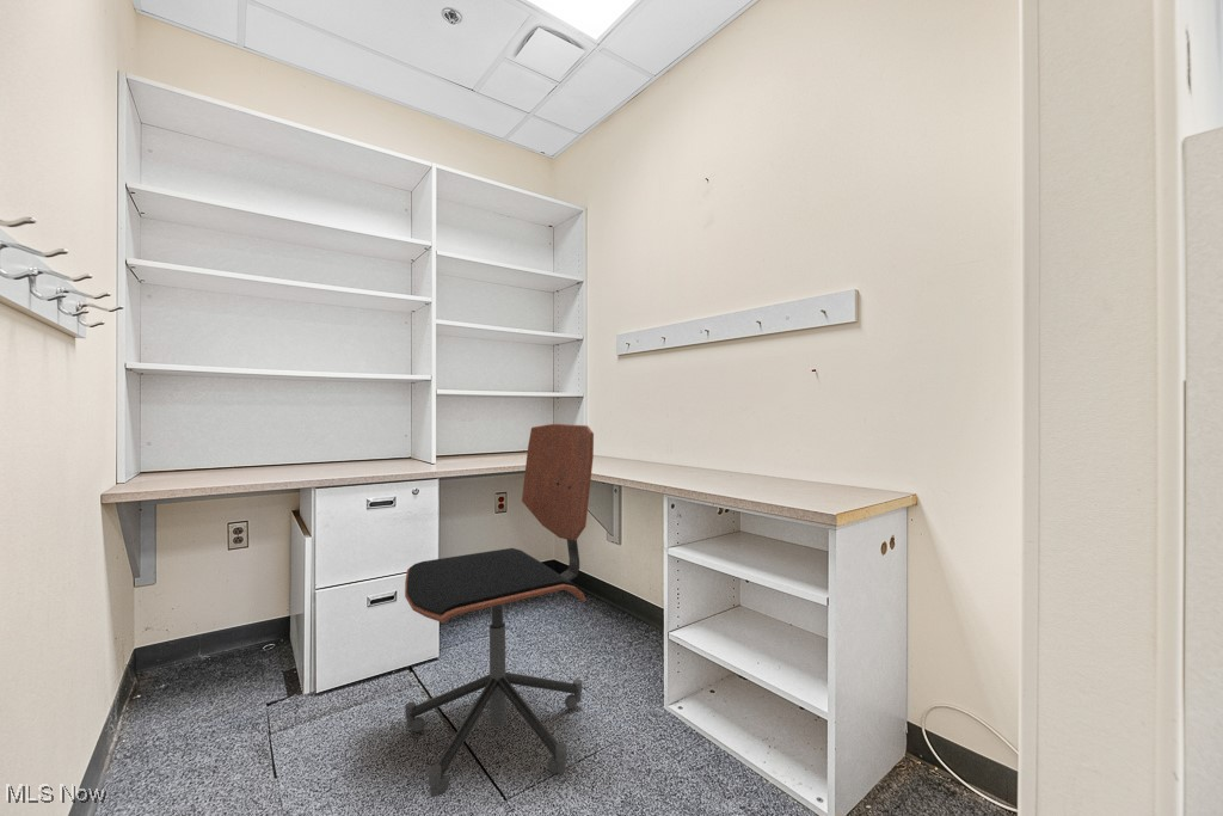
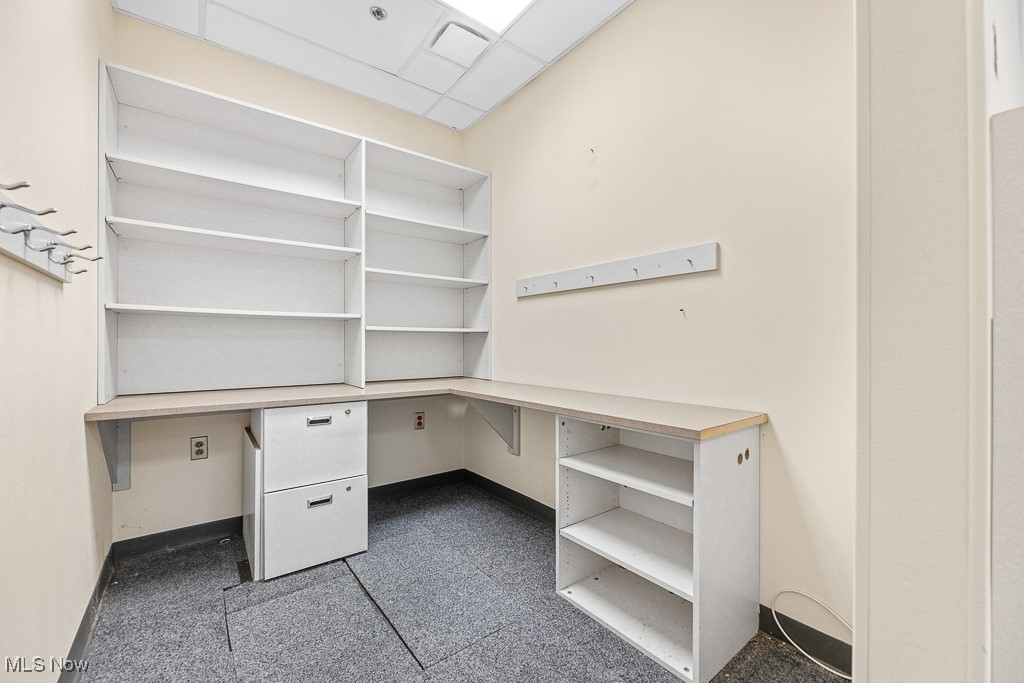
- office chair (496, 579)
